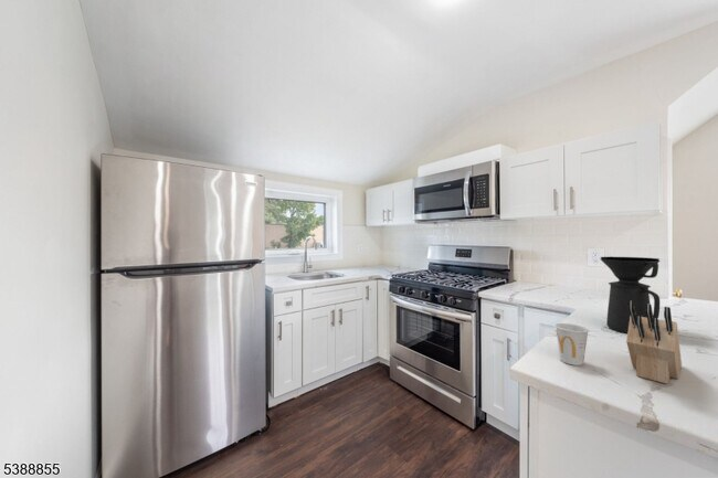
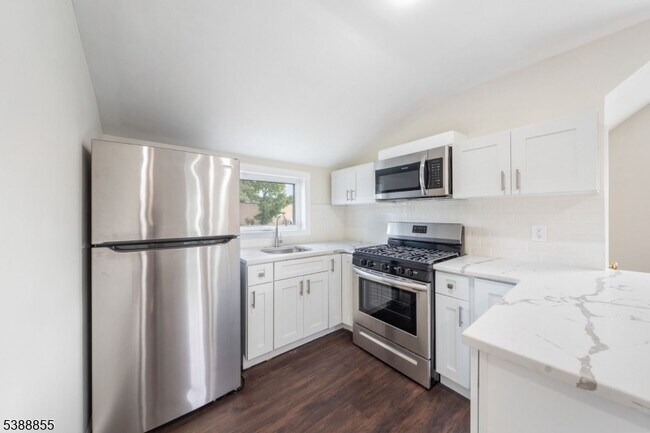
- knife block (654, 336)
- cup (571, 343)
- coffee maker (629, 294)
